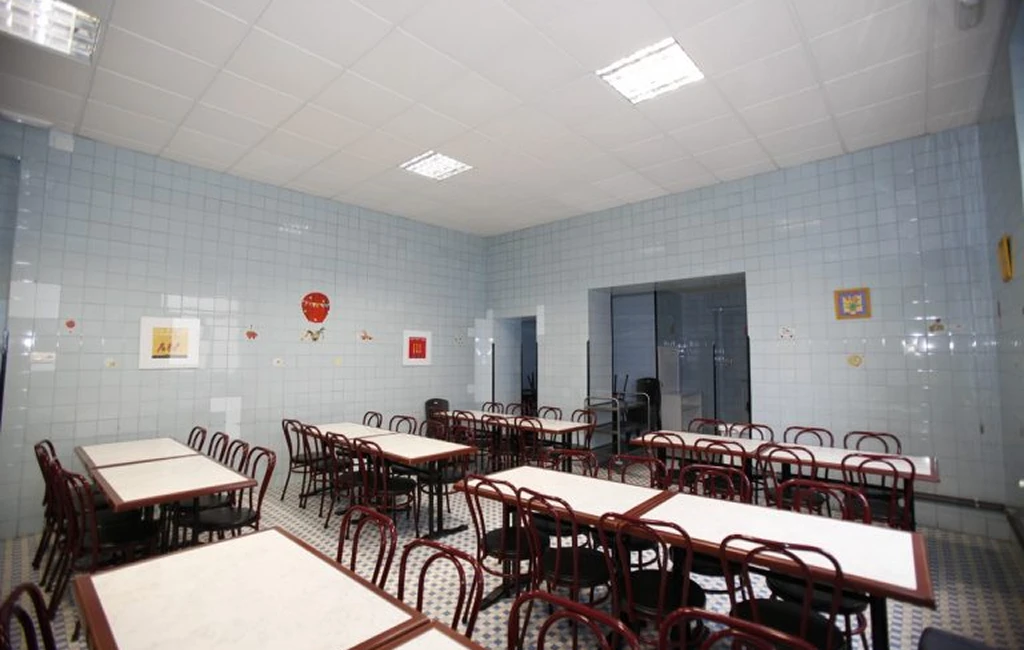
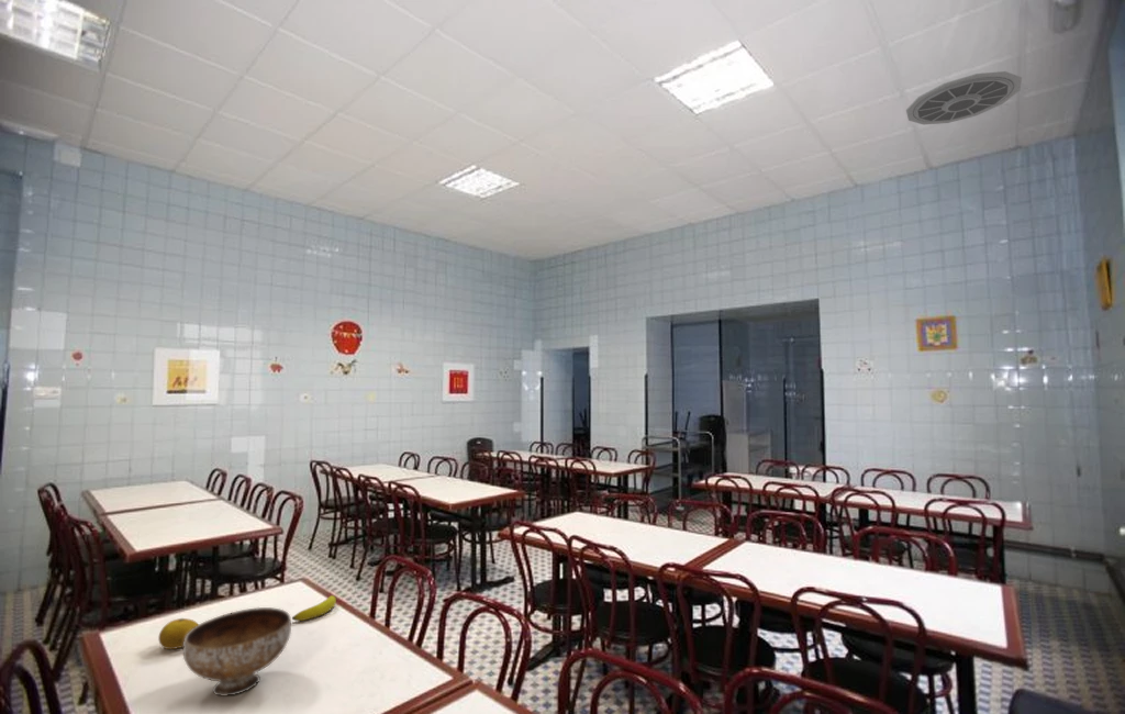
+ bowl (238, 655)
+ banana (320, 604)
+ fruit (179, 632)
+ ceiling vent (960, 102)
